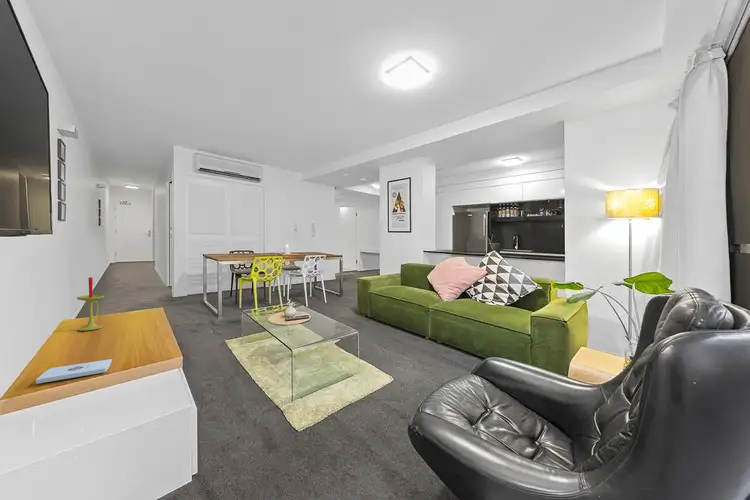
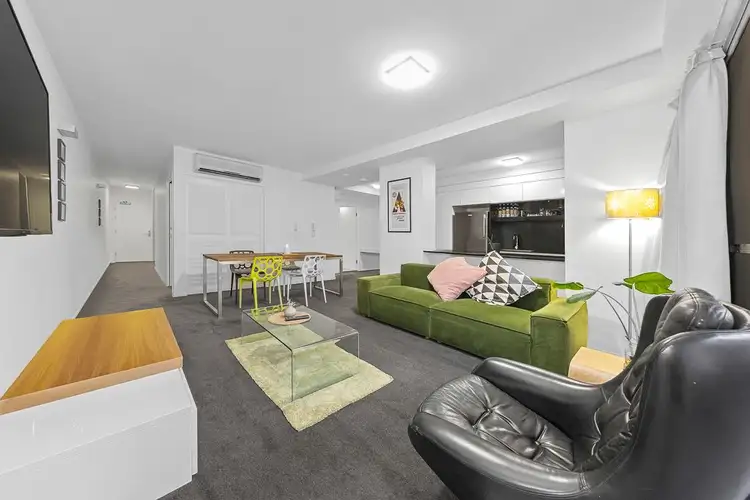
- candle (91, 302)
- notepad (77, 370)
